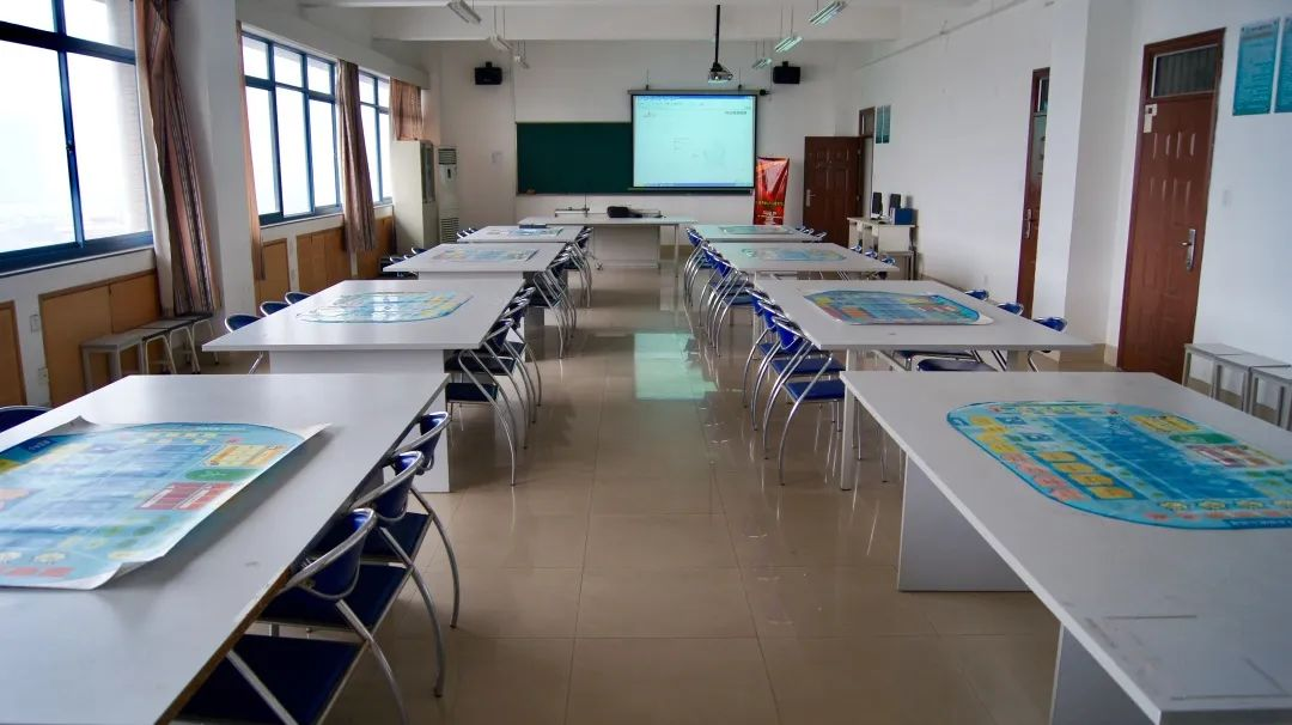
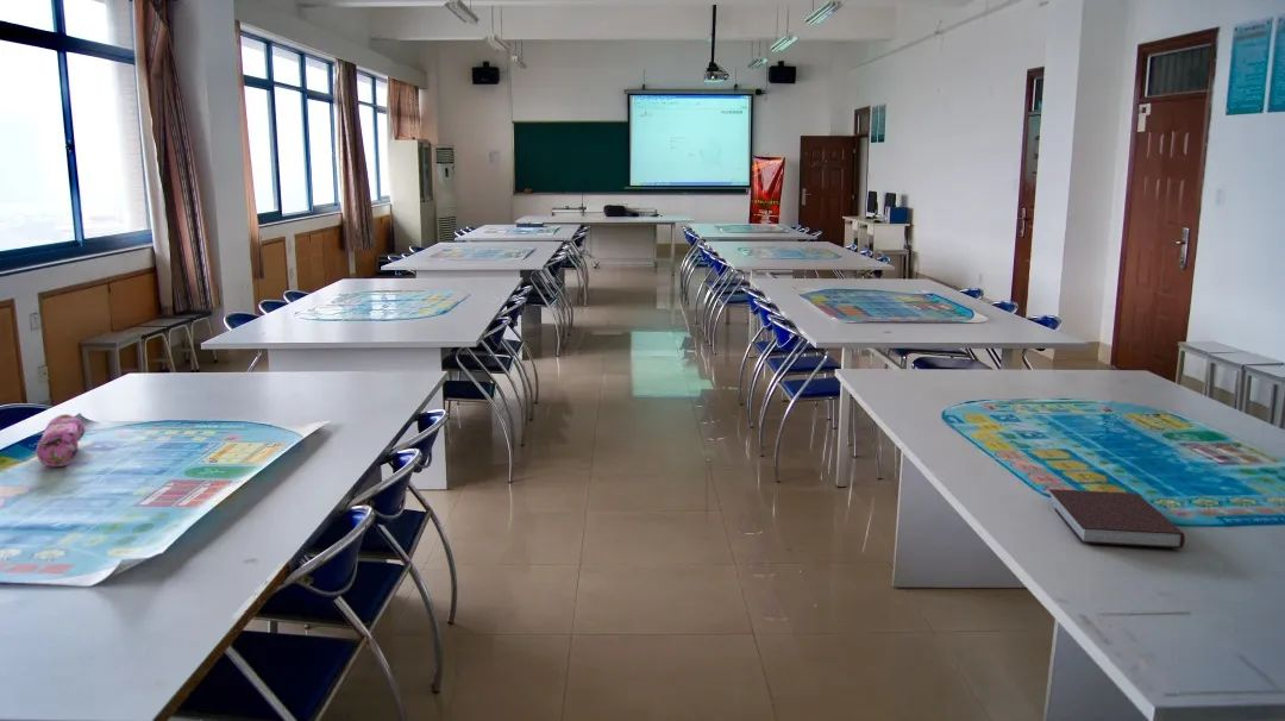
+ notebook (1111, 516)
+ pencil case (61, 439)
